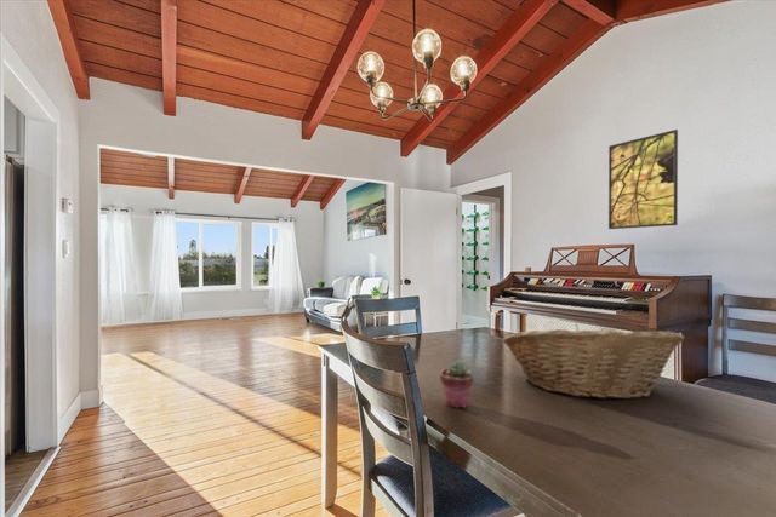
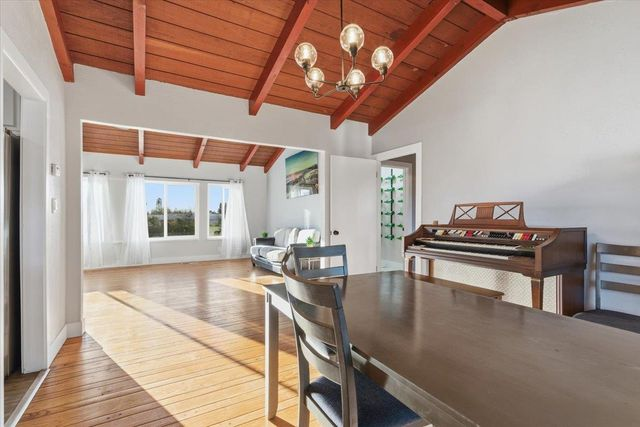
- potted succulent (456, 381)
- fruit basket (586, 352)
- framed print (640, 183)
